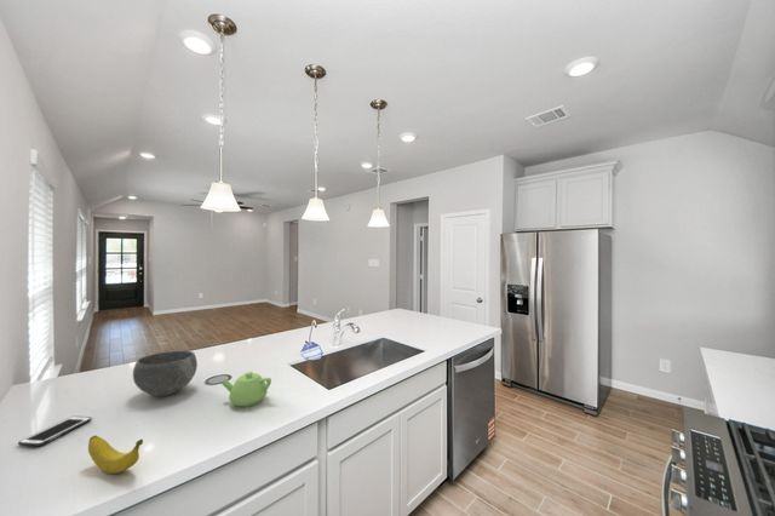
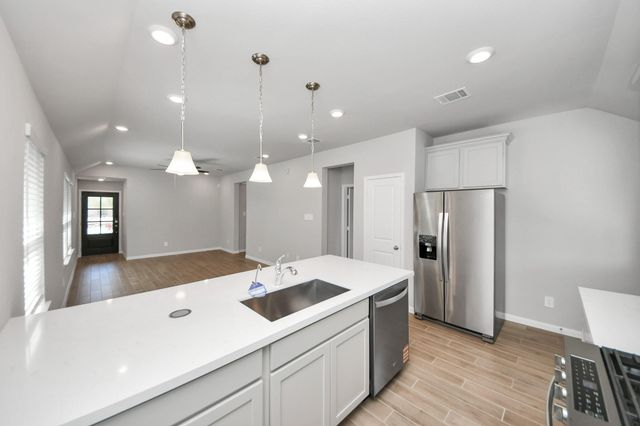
- cell phone (57, 430)
- banana (114, 452)
- teapot (246, 386)
- bowl (166, 374)
